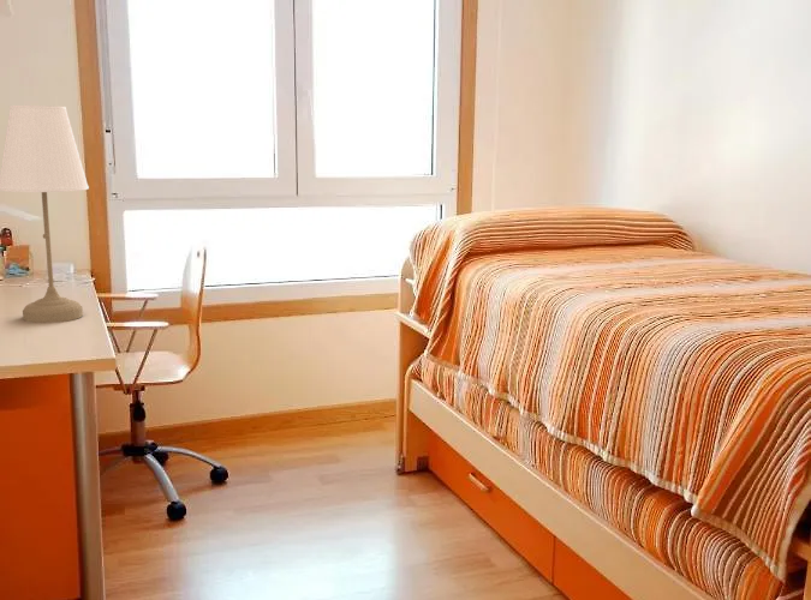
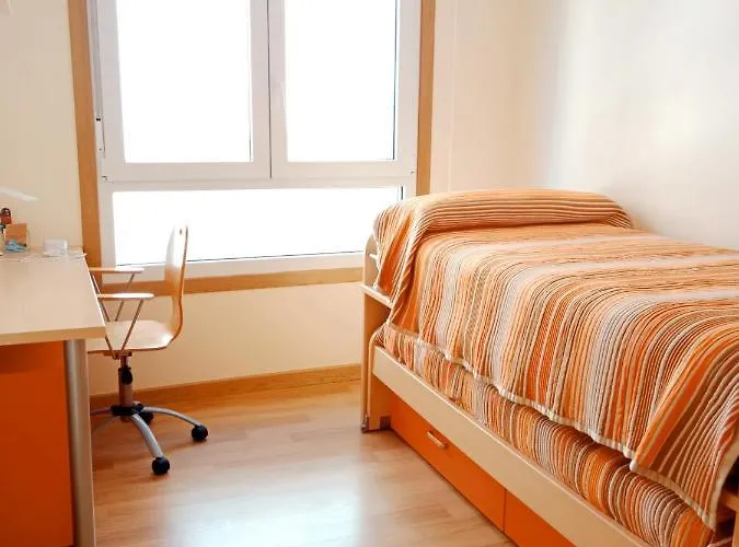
- desk lamp (46, 214)
